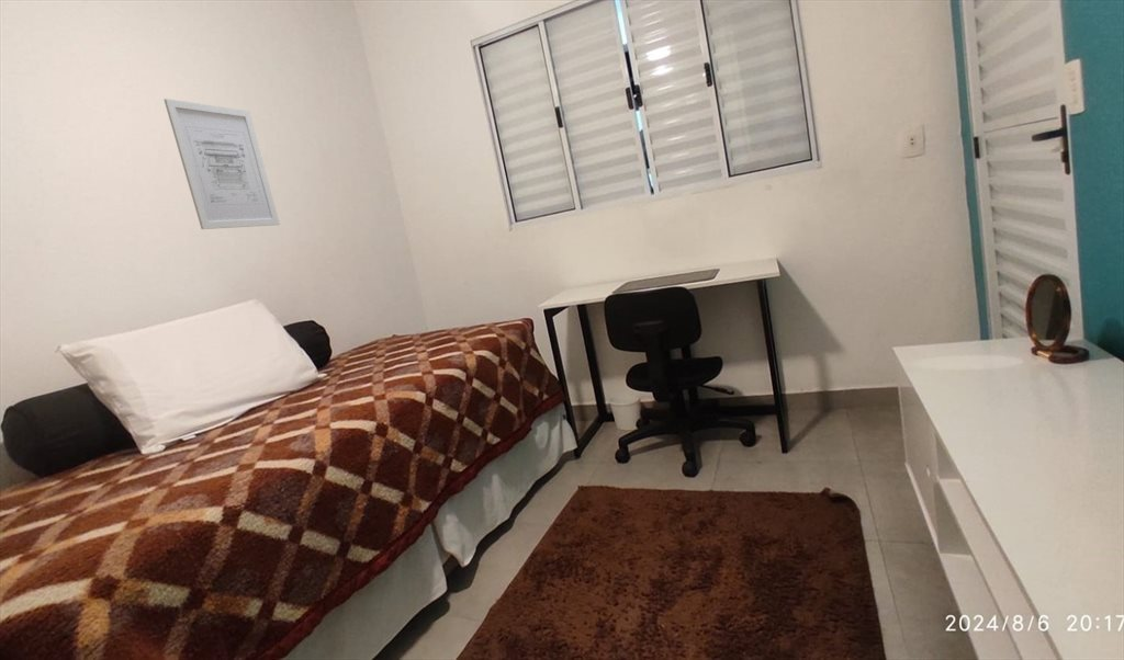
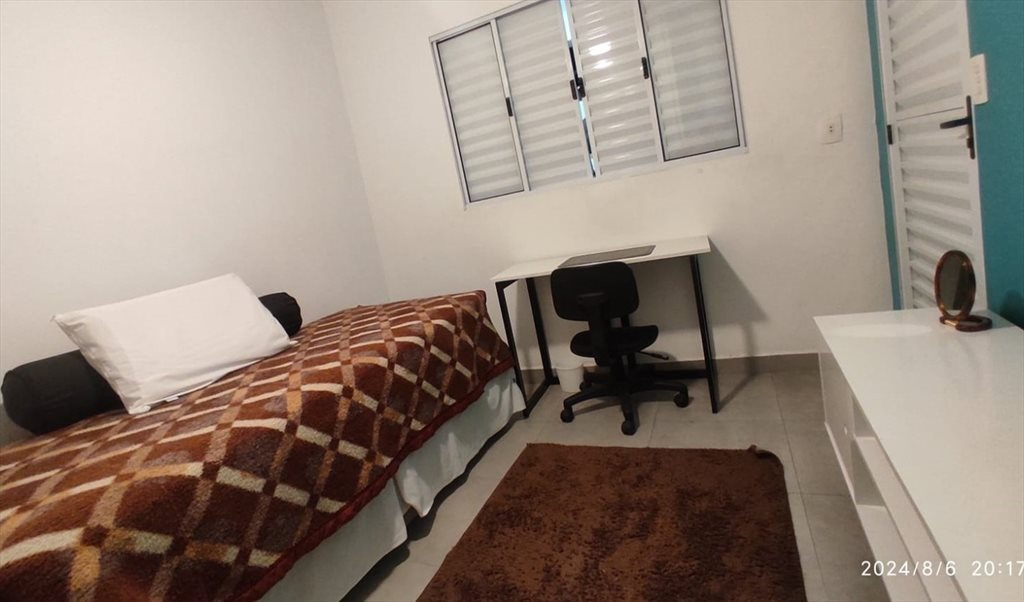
- wall art (226, 167)
